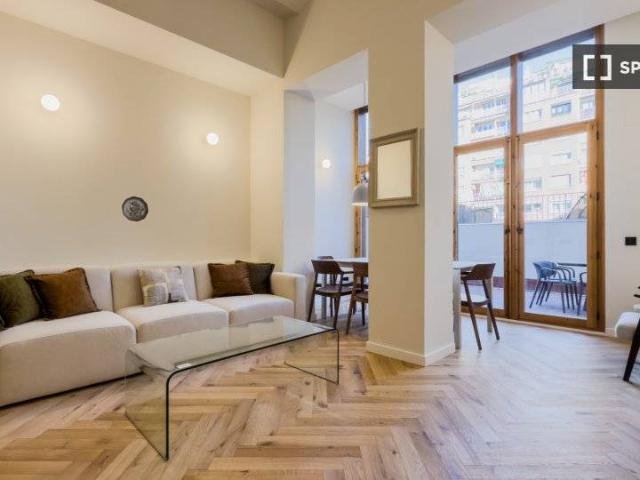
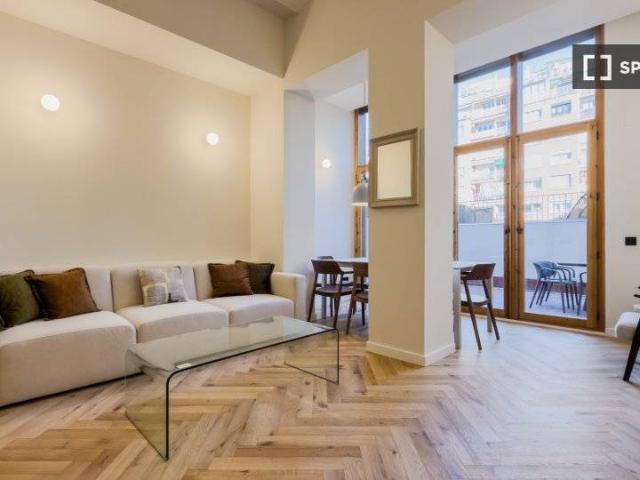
- decorative plate (135, 209)
